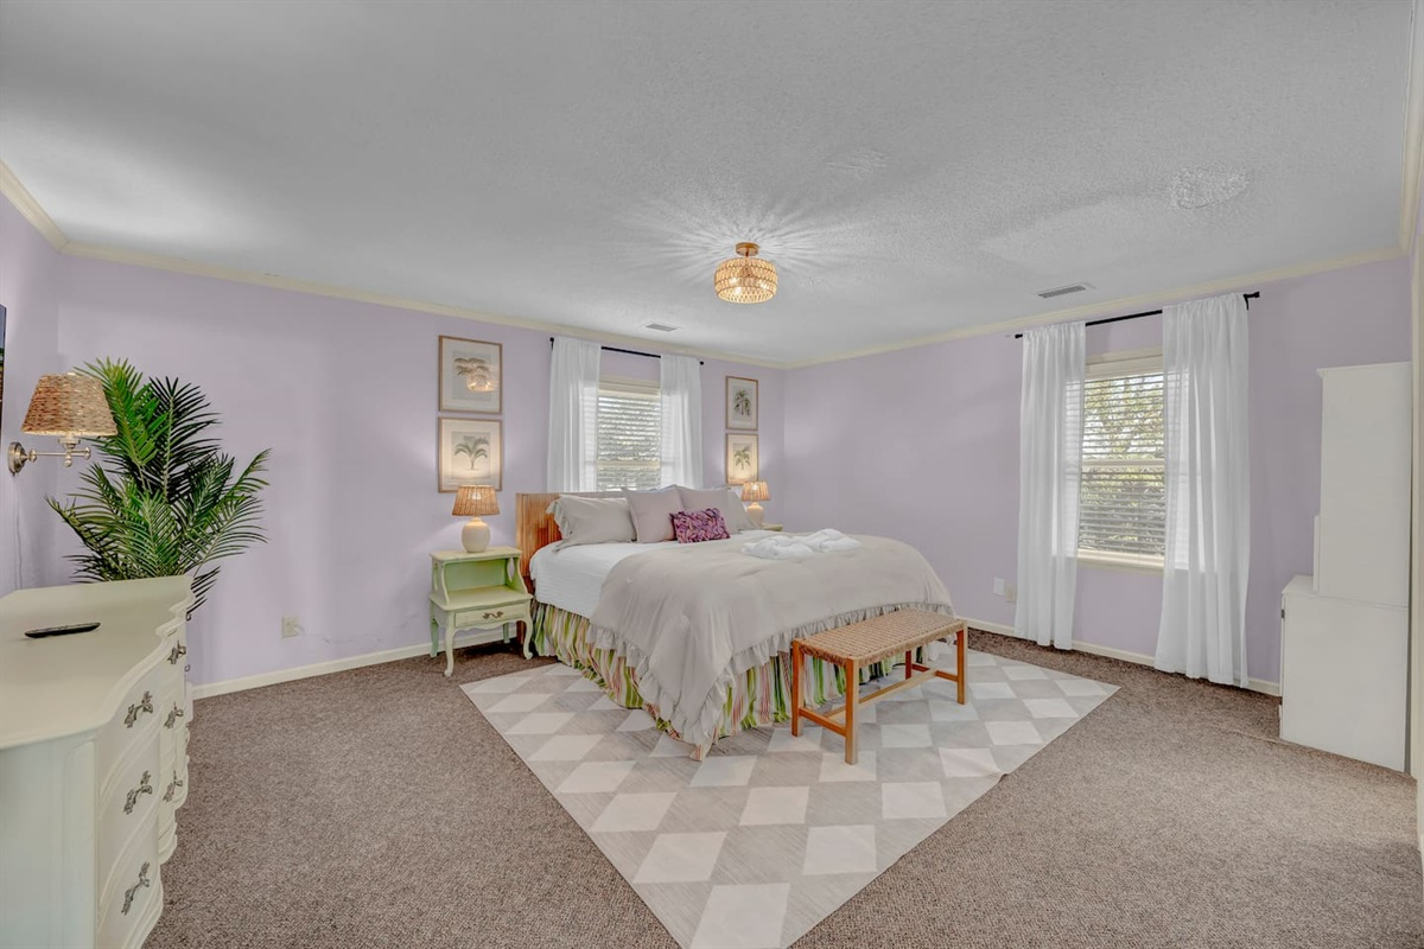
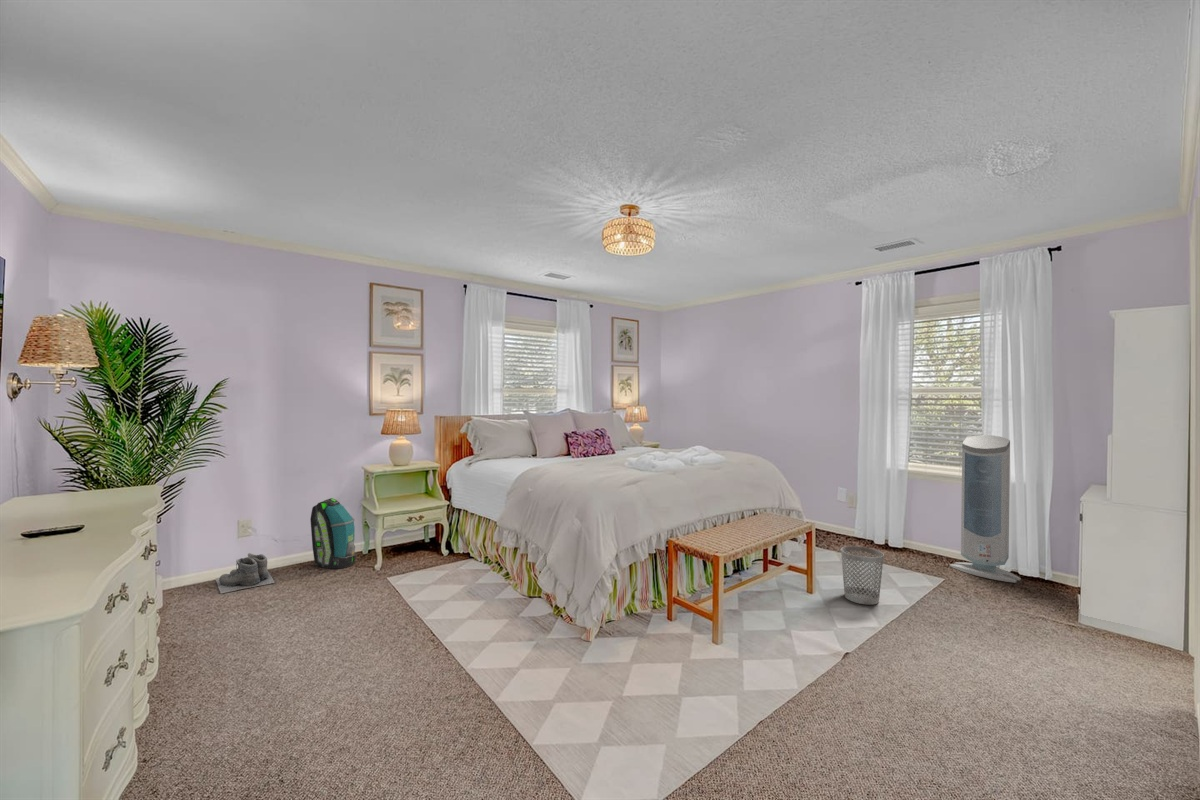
+ boots (245, 567)
+ wastebasket (861, 575)
+ air purifier (985, 504)
+ backpack (332, 531)
